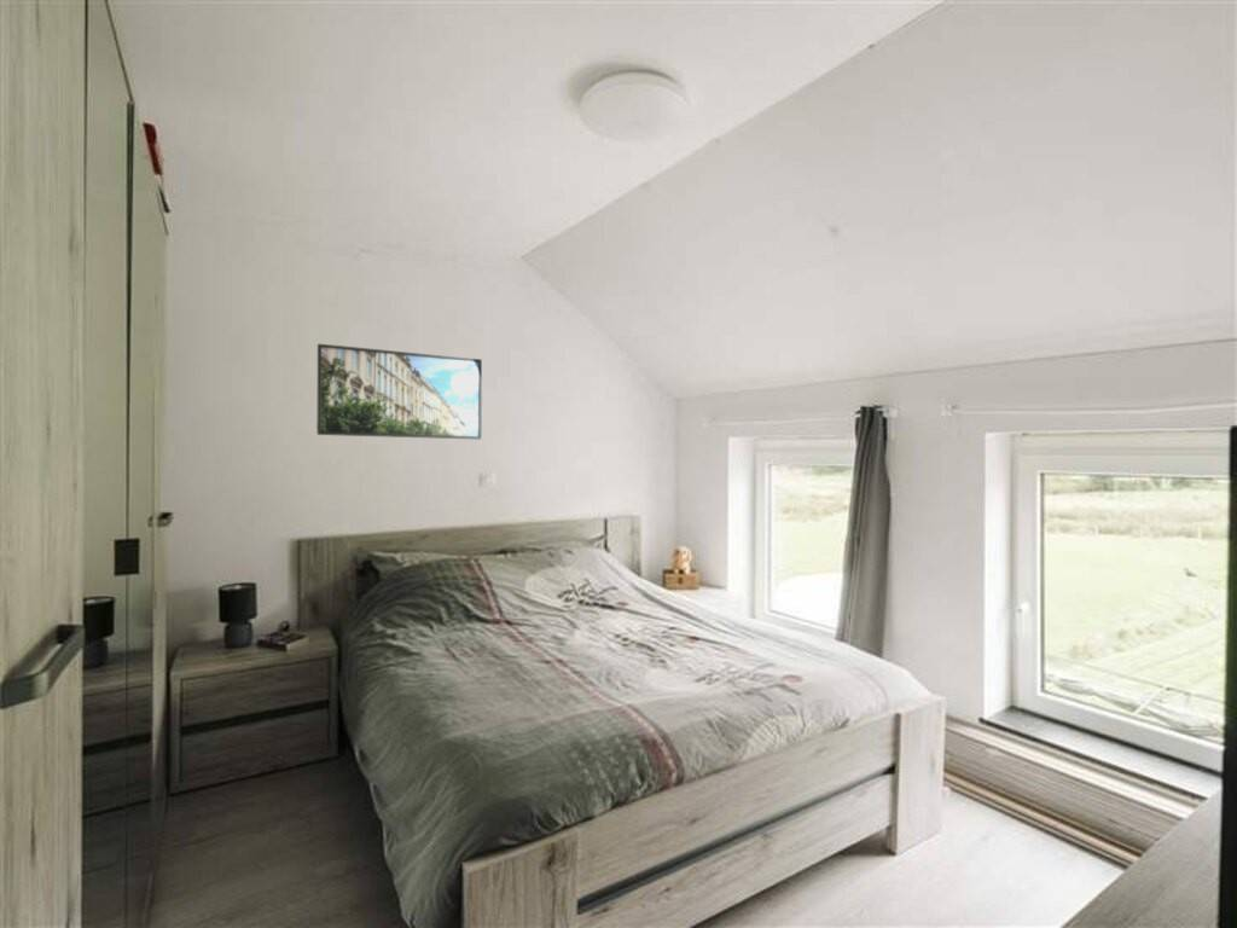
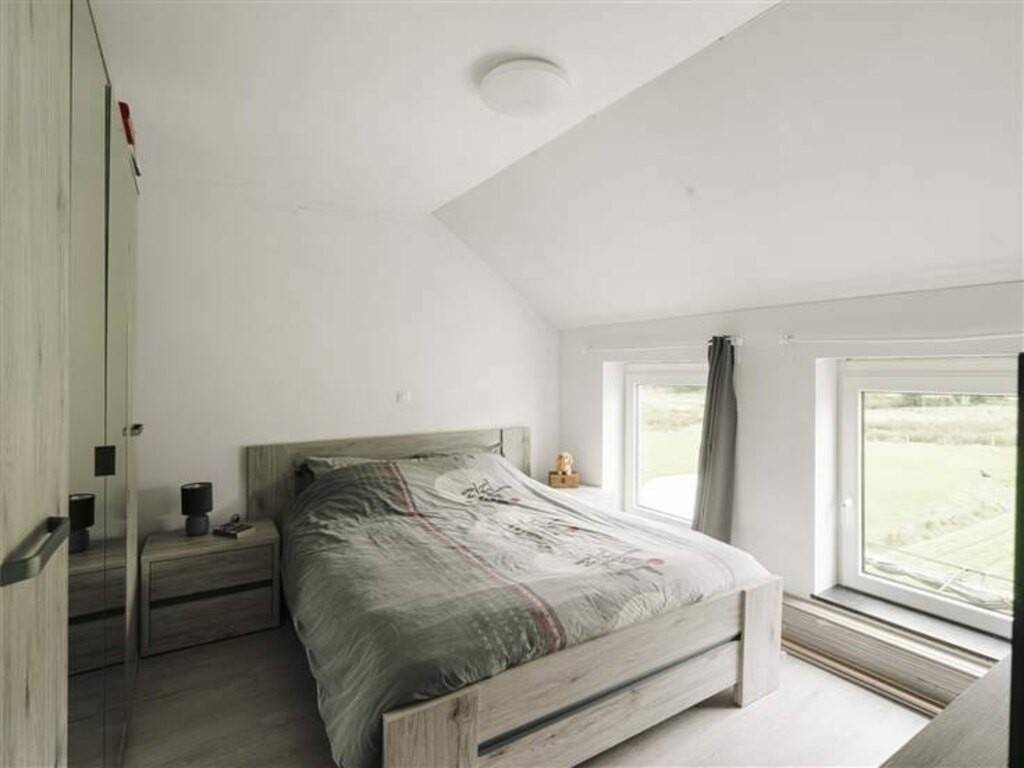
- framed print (403, 394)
